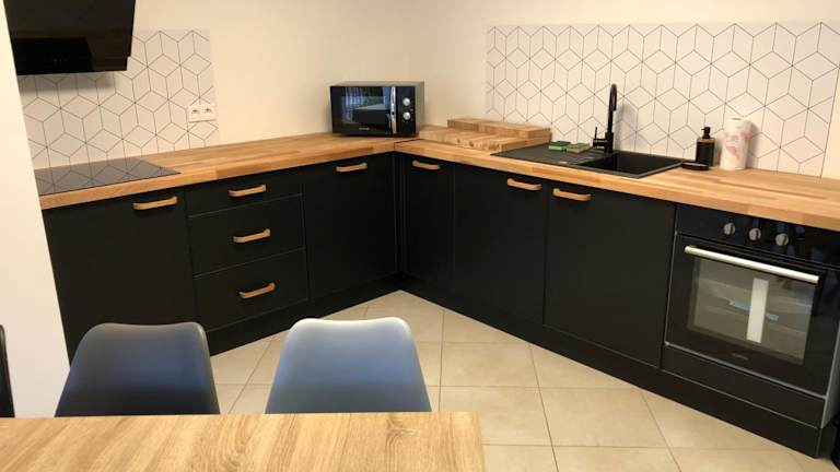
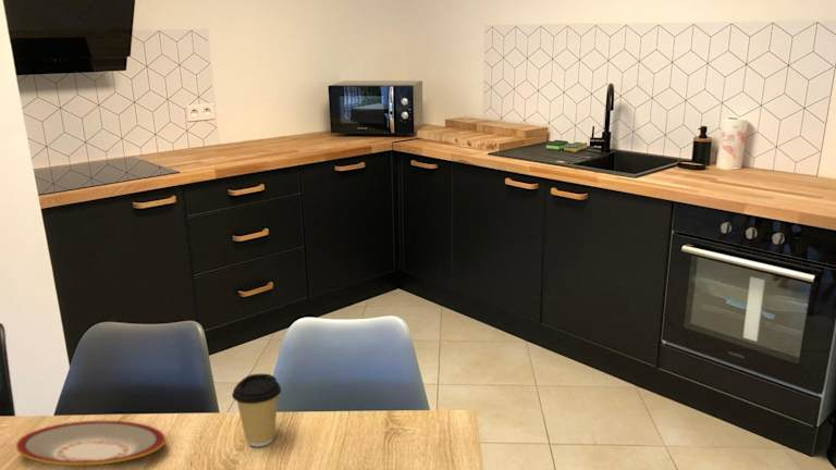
+ coffee cup (258, 411)
+ plate (91, 446)
